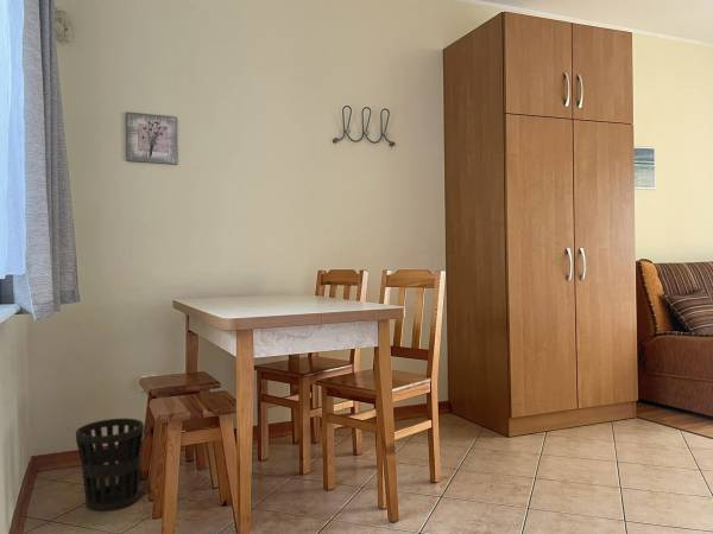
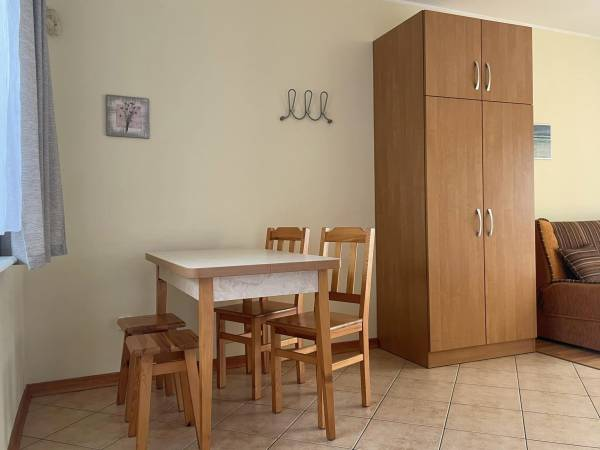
- wastebasket (111, 464)
